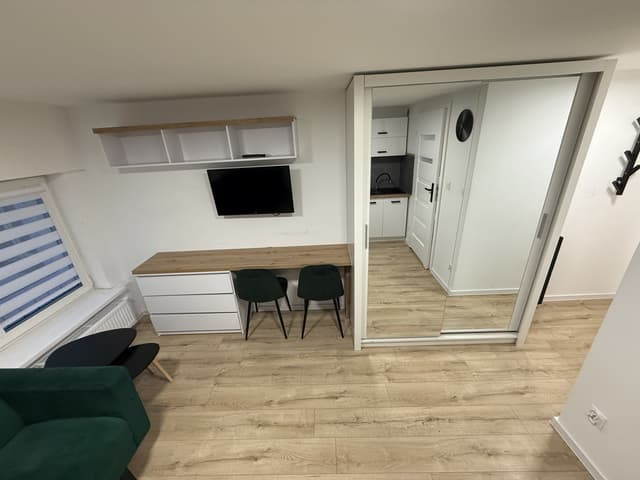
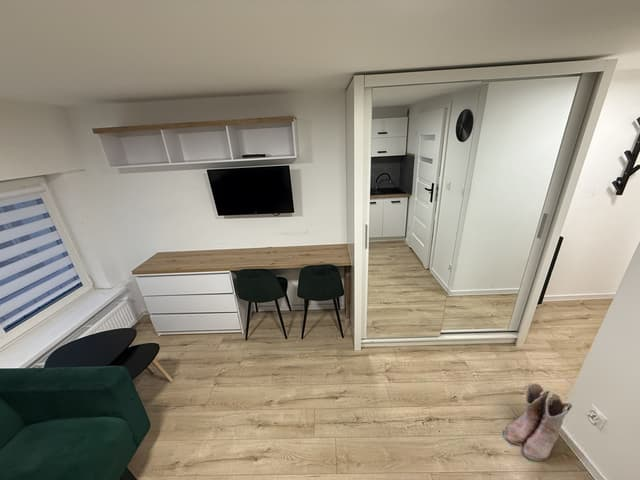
+ boots (537, 419)
